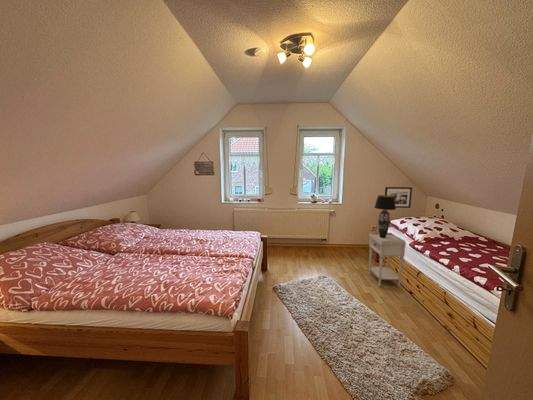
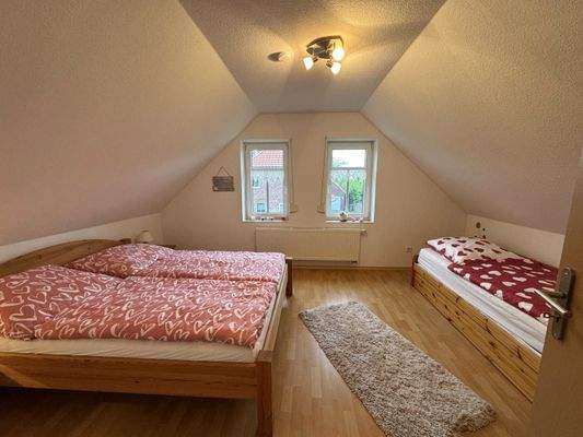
- picture frame (397, 197)
- table lamp (384, 216)
- nightstand (382, 258)
